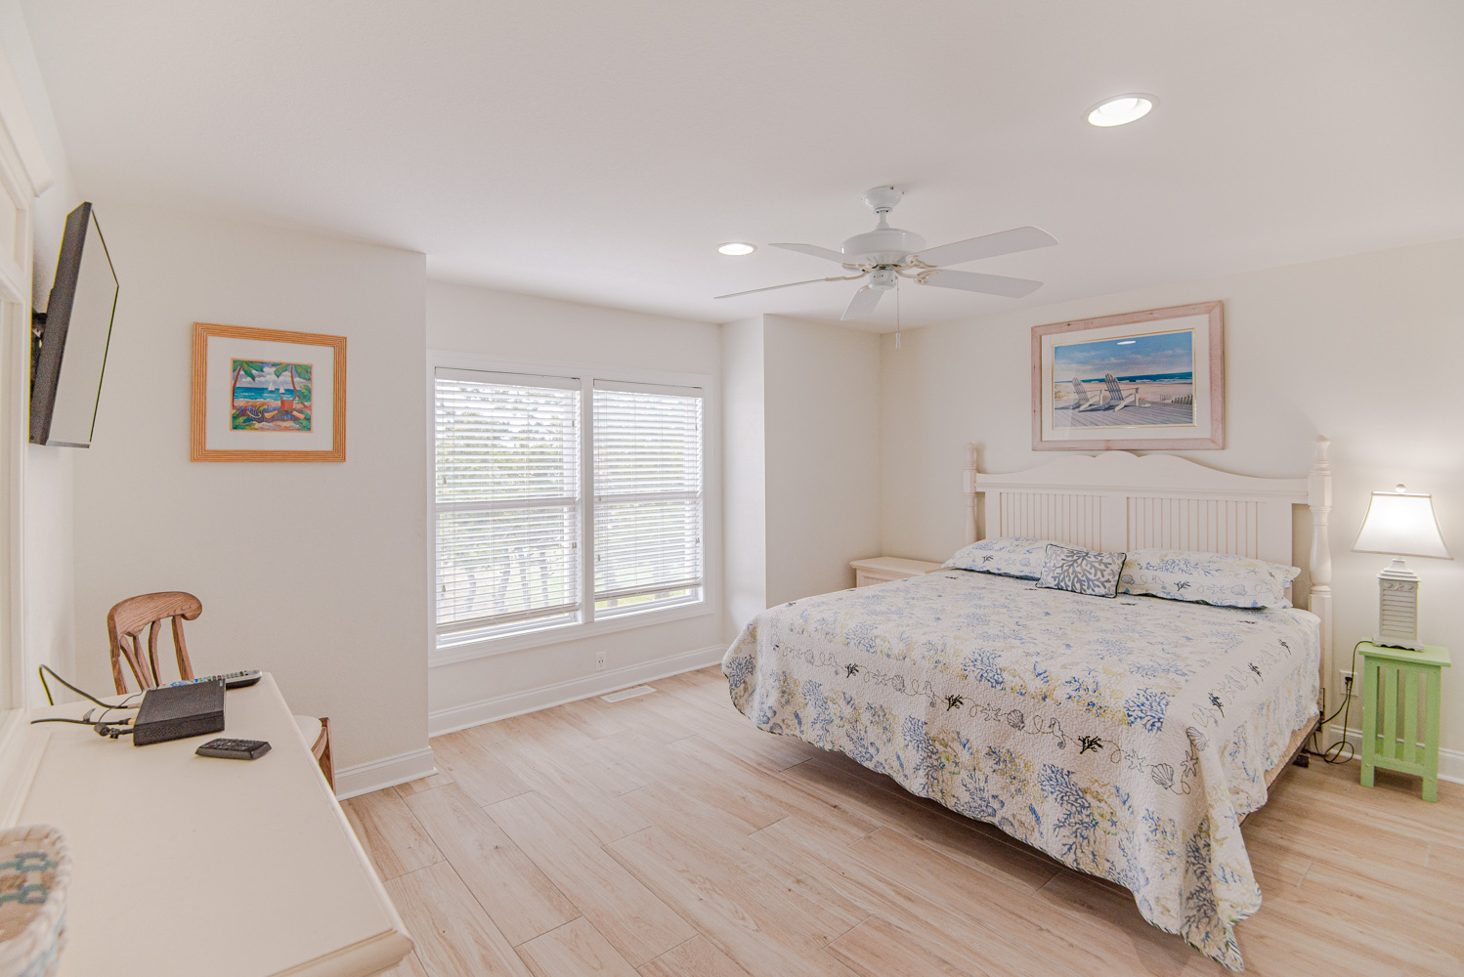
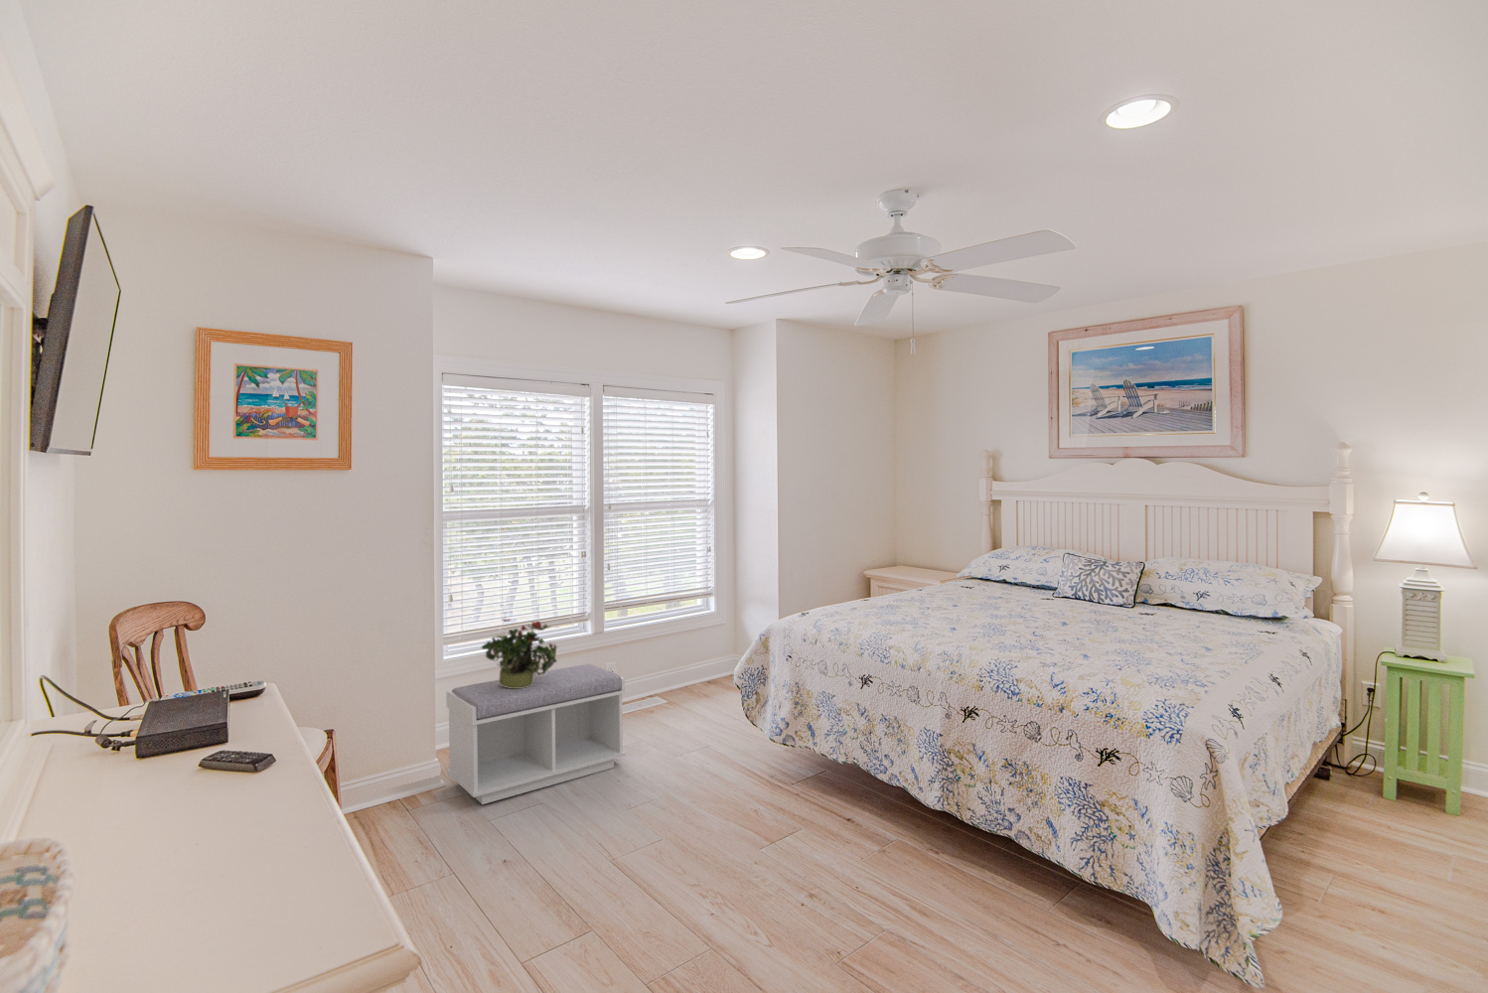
+ bench (539, 727)
+ potted plant (520, 649)
